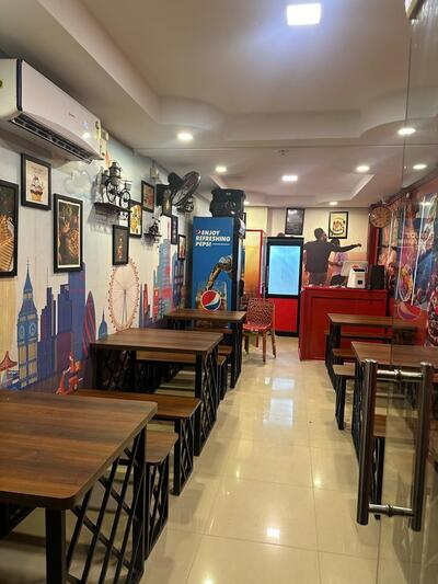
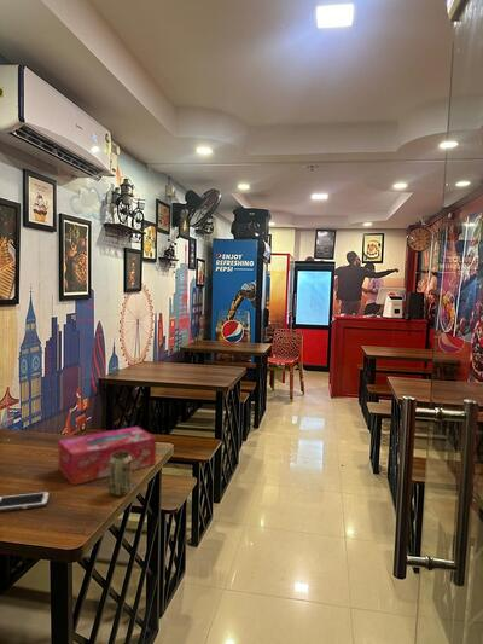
+ tissue box (107, 452)
+ beverage can (120, 472)
+ cell phone (21, 501)
